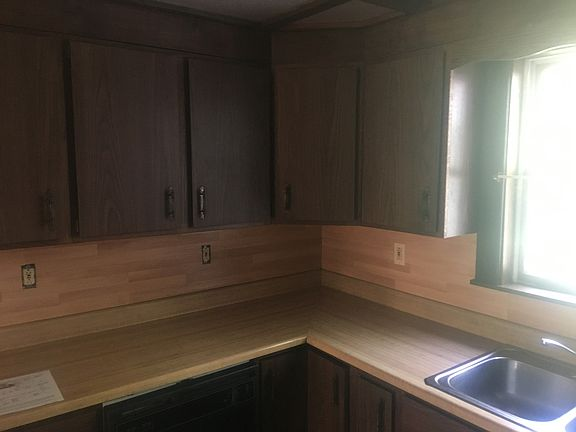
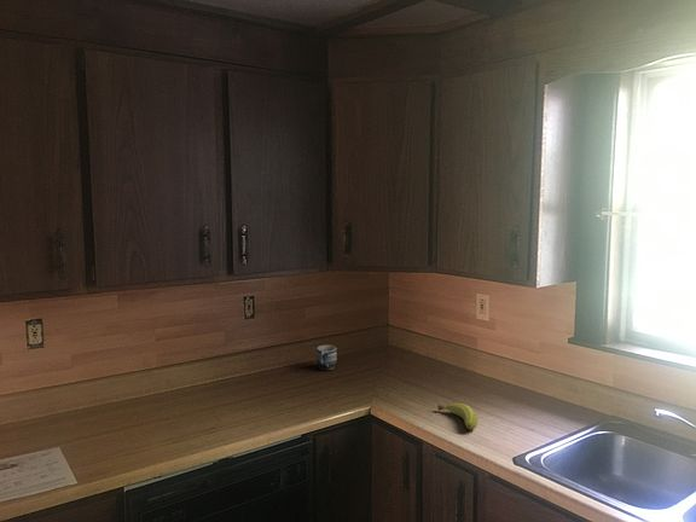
+ mug (326, 359)
+ fruit (458, 414)
